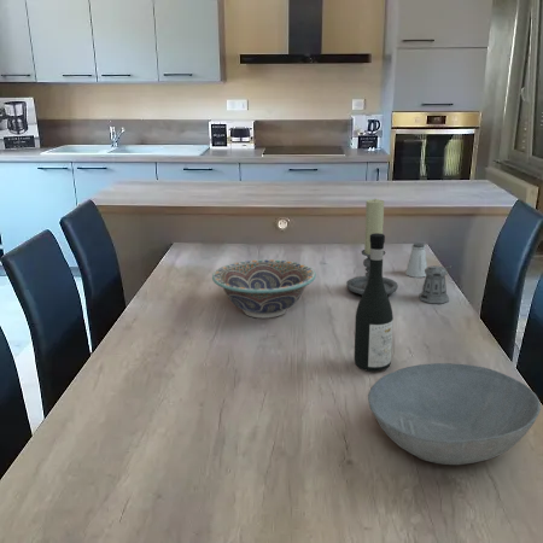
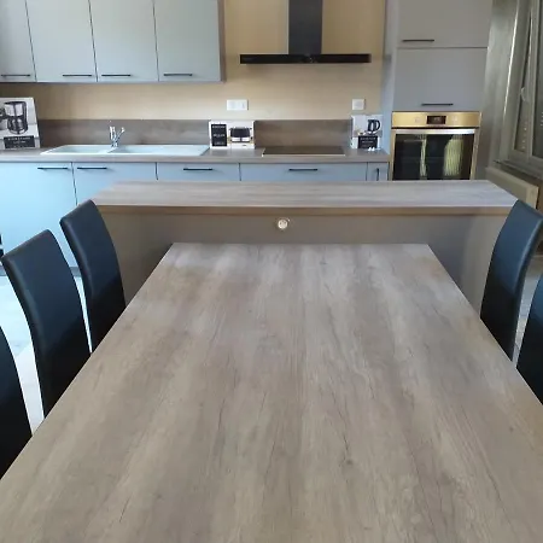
- wine bottle (374, 302)
- pepper shaker (437, 281)
- bowl (449, 418)
- decorative bowl (264, 292)
- candle holder (369, 245)
- saltshaker (418, 258)
